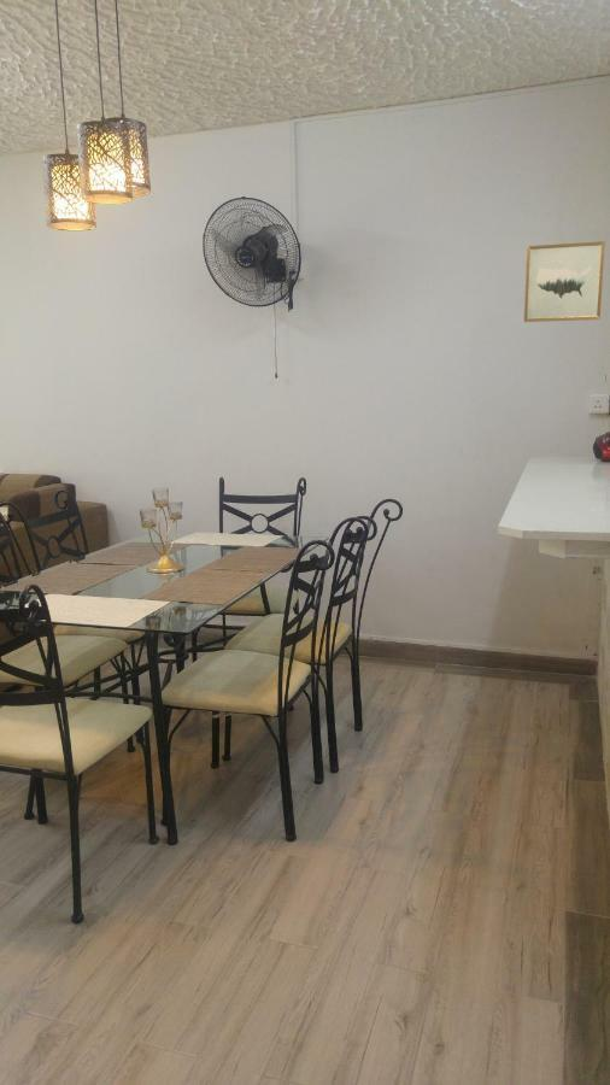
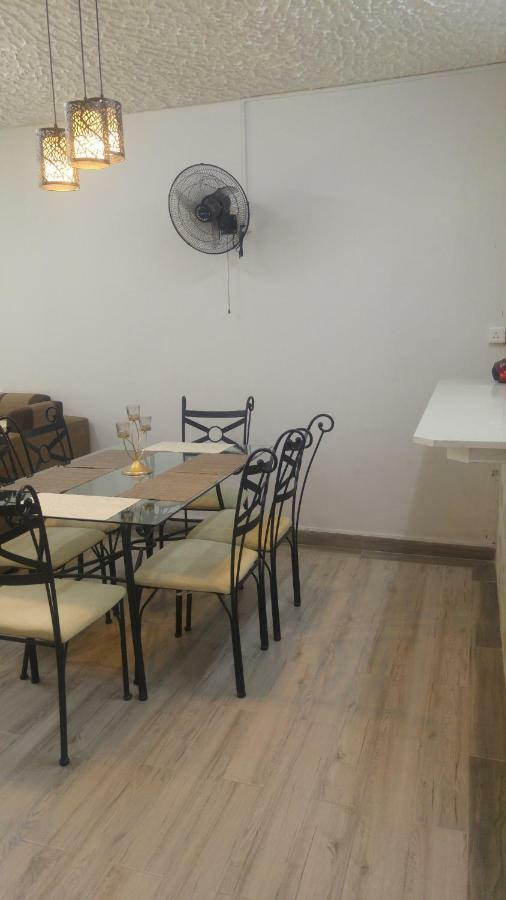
- wall art (563, 282)
